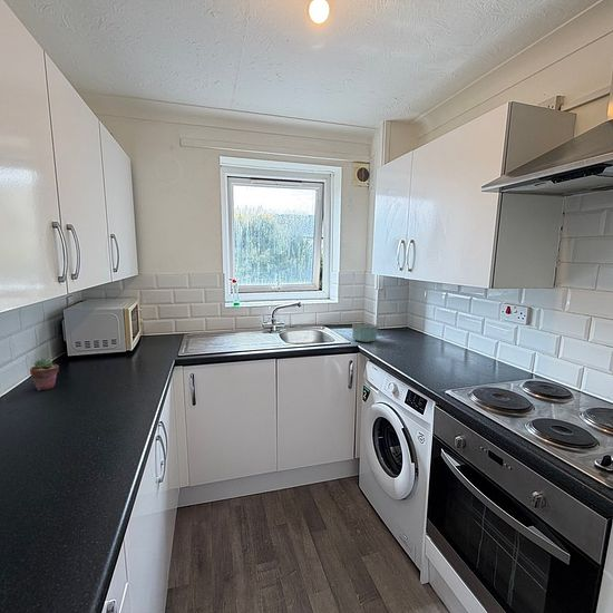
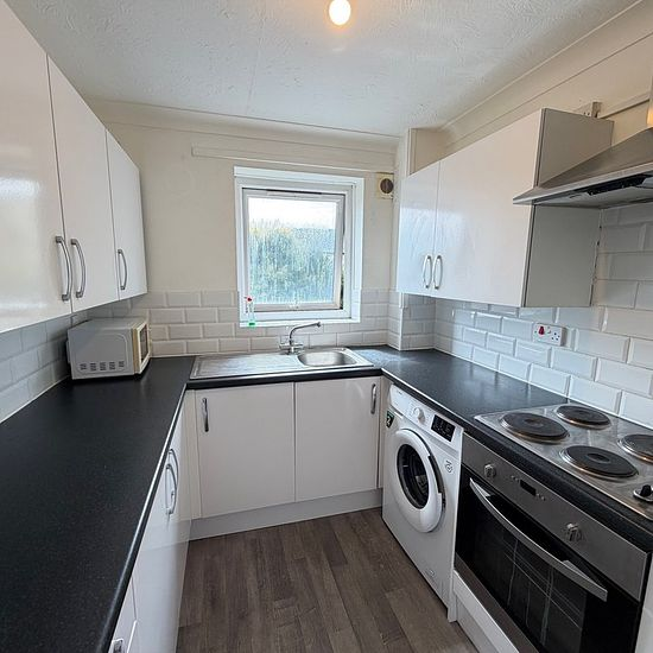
- potted succulent (45, 372)
- bowl (363, 332)
